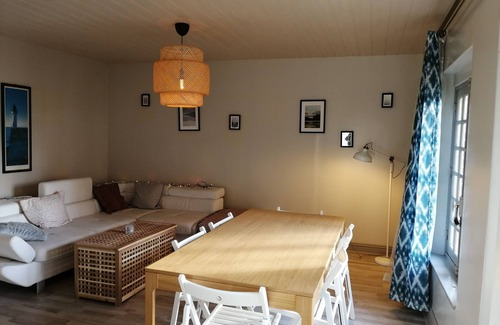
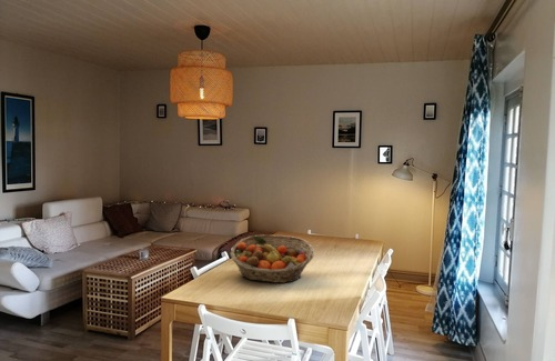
+ fruit basket (271, 258)
